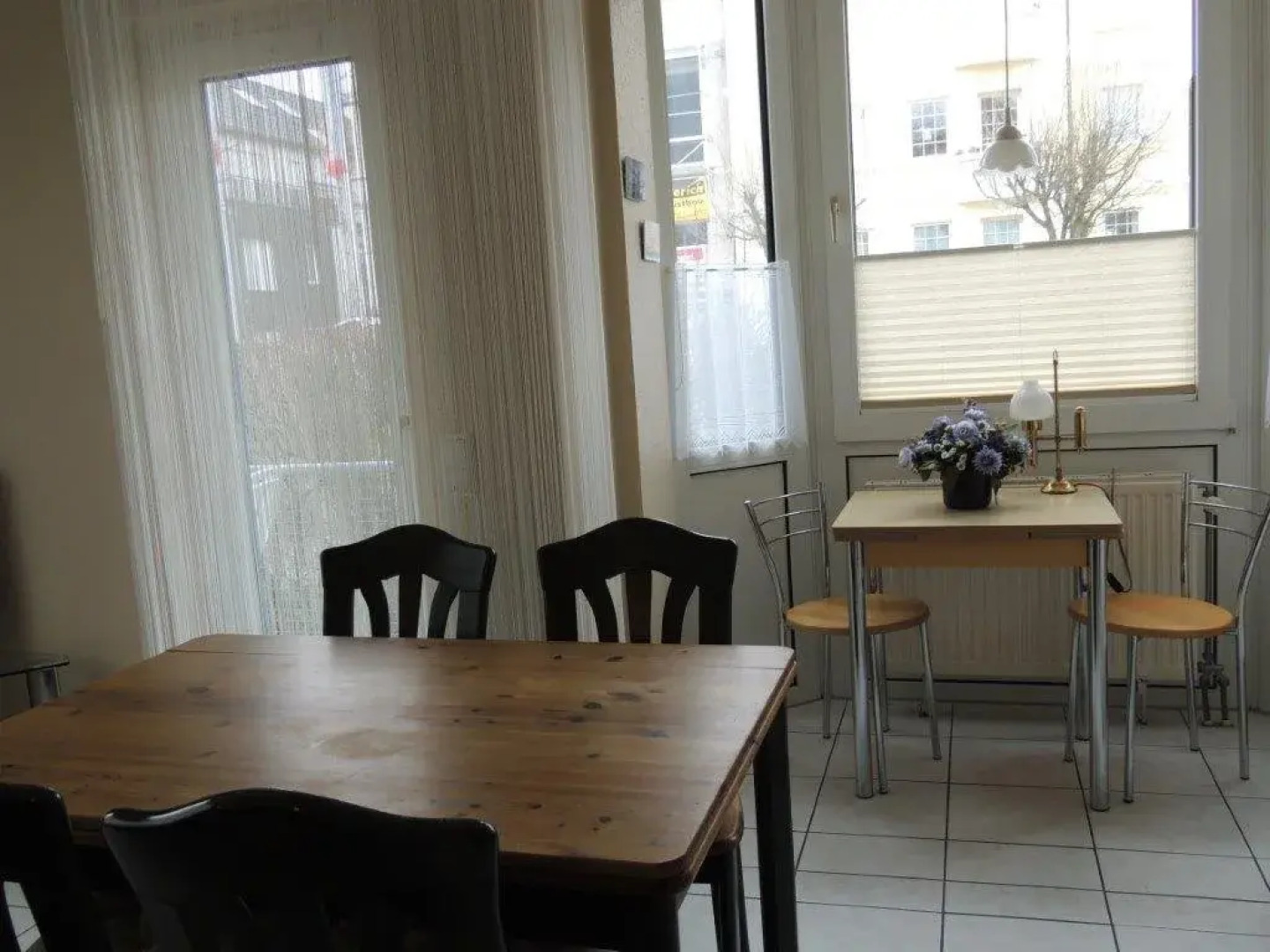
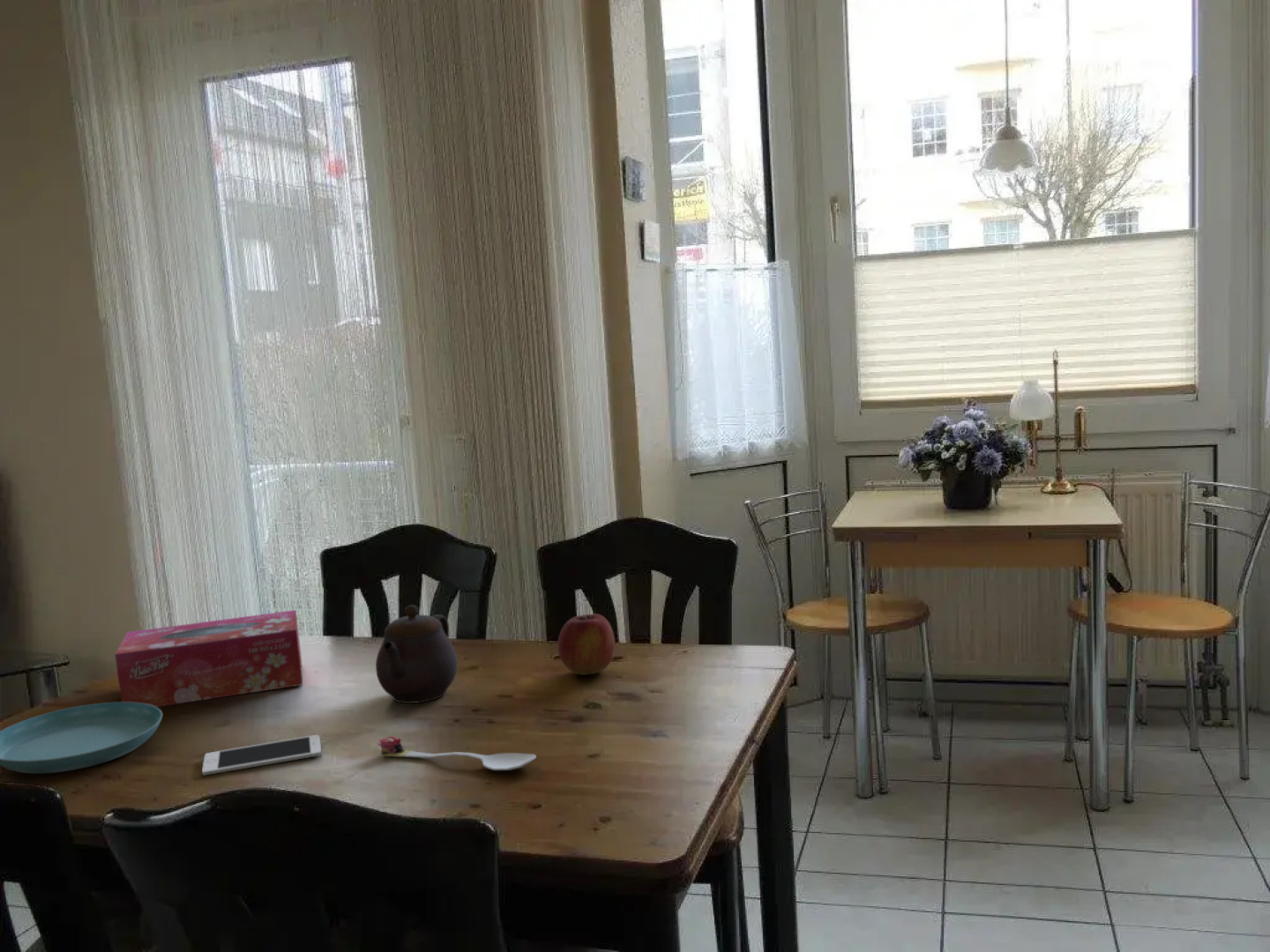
+ tissue box (213, 658)
+ teapot (418, 649)
+ apple (586, 643)
+ saucer (77, 739)
+ spoon (454, 753)
+ cell phone (262, 754)
